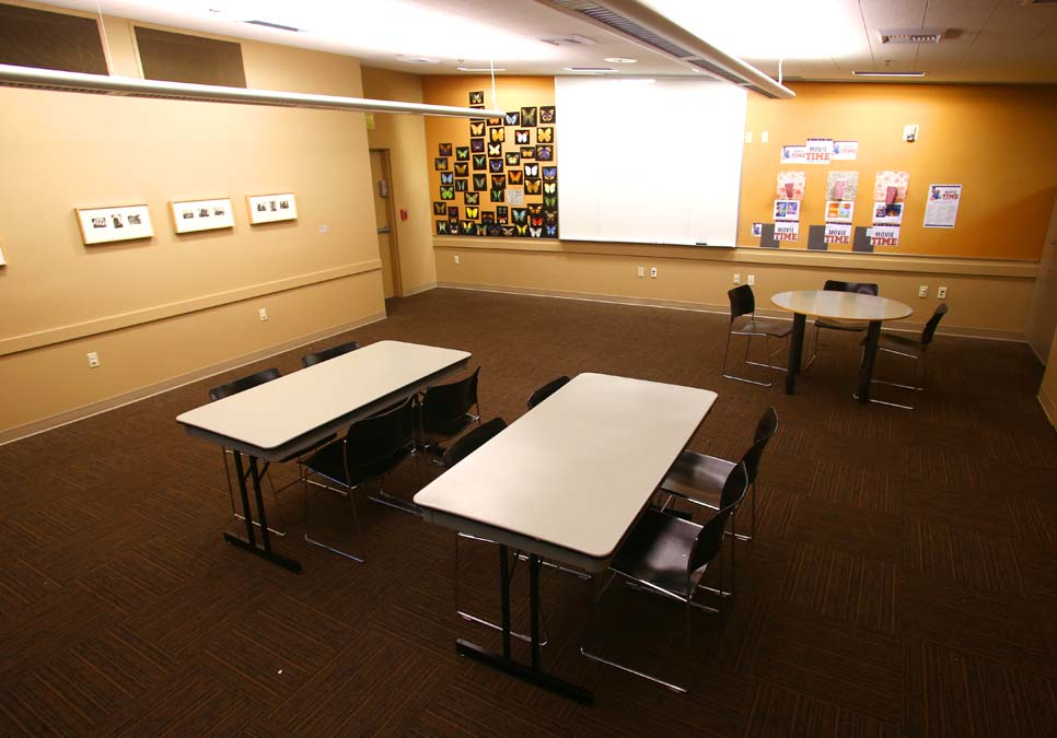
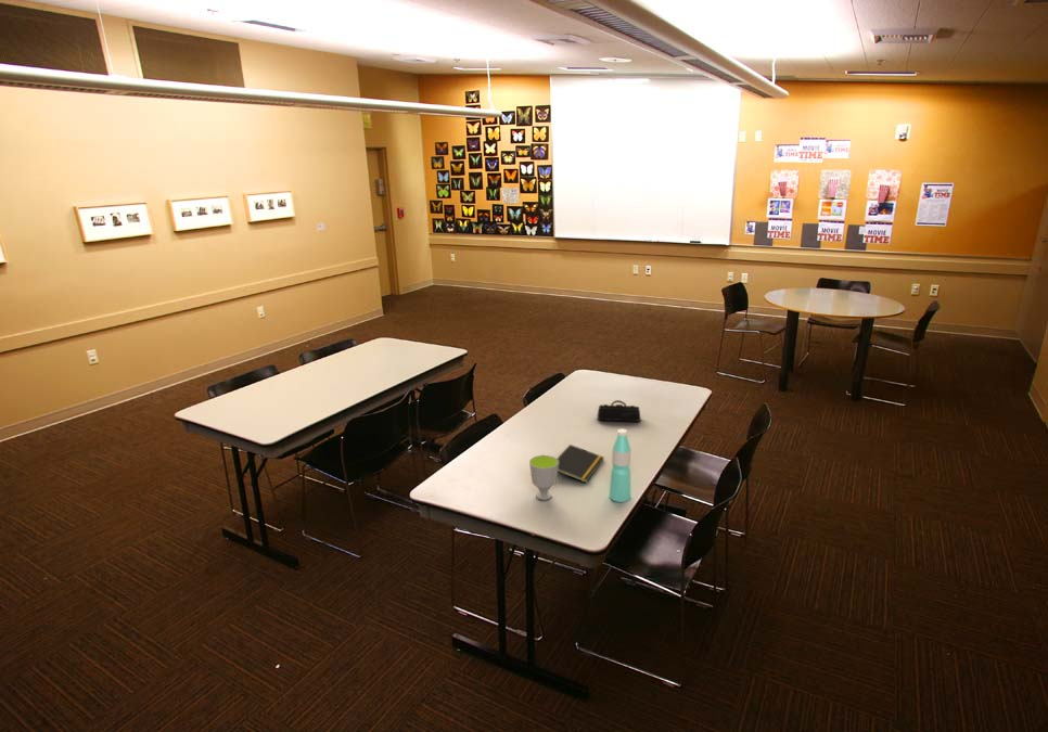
+ cup (544, 478)
+ pencil case (618, 409)
+ water bottle (621, 464)
+ notepad (577, 462)
